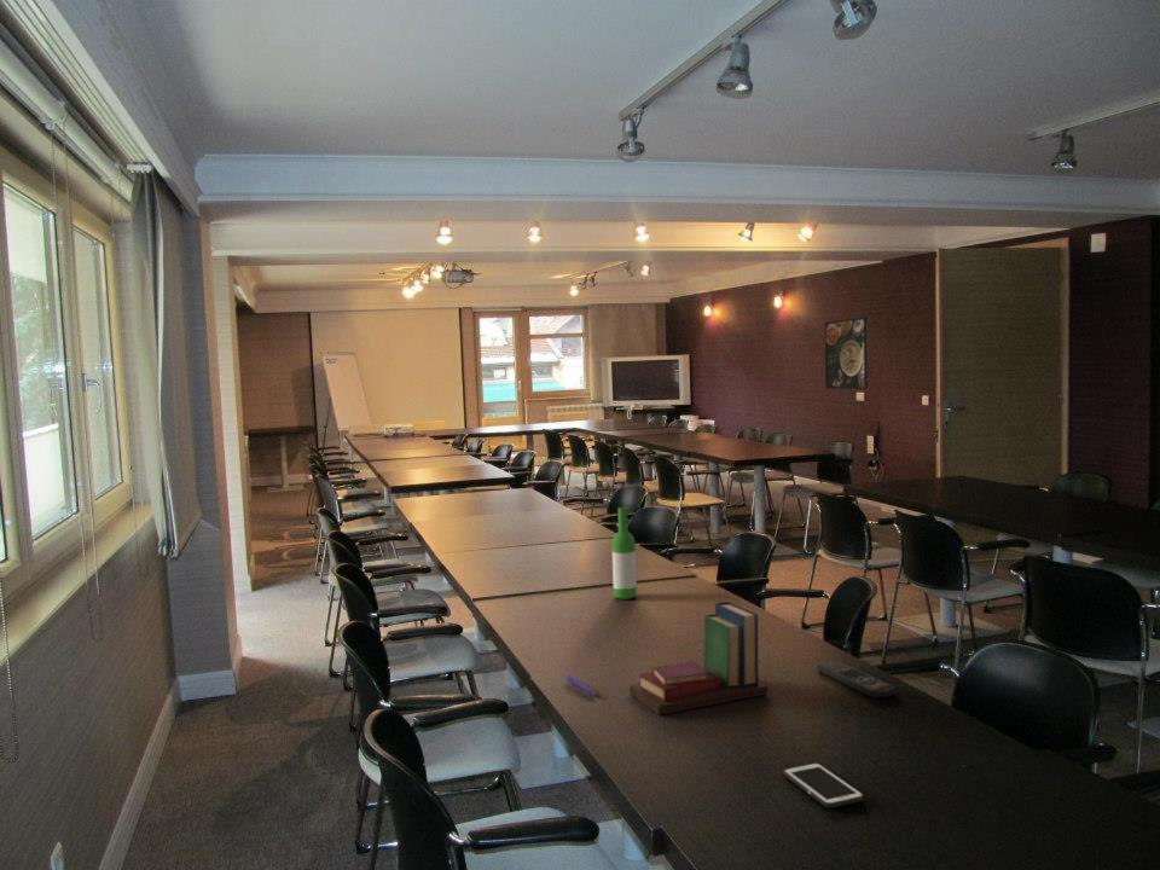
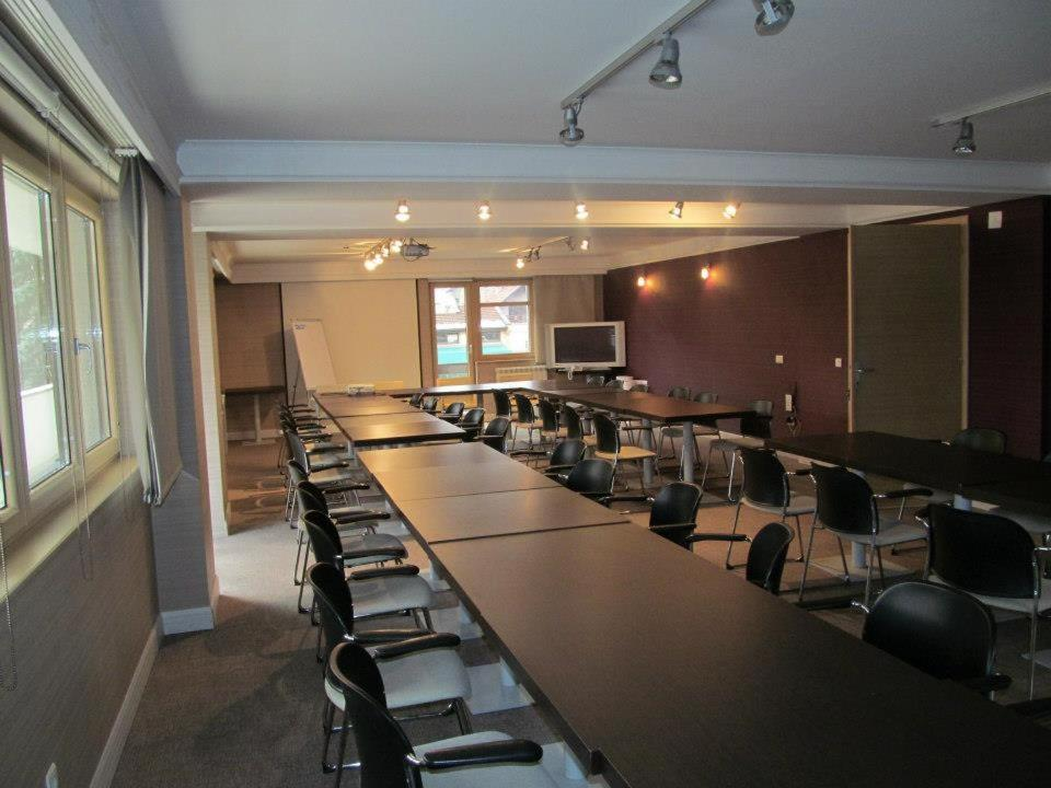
- pen (580, 685)
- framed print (845, 354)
- remote control (854, 678)
- cell phone (822, 784)
- book (704, 654)
- wine bottle (624, 552)
